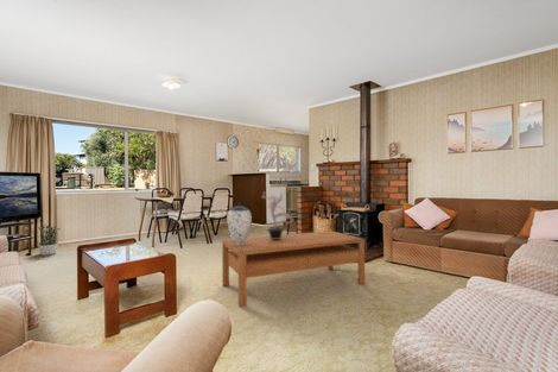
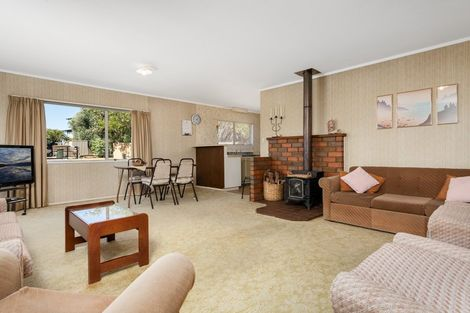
- decorative urn (239, 223)
- potted plant (49, 238)
- potted plant (278, 215)
- coffee table (293, 261)
